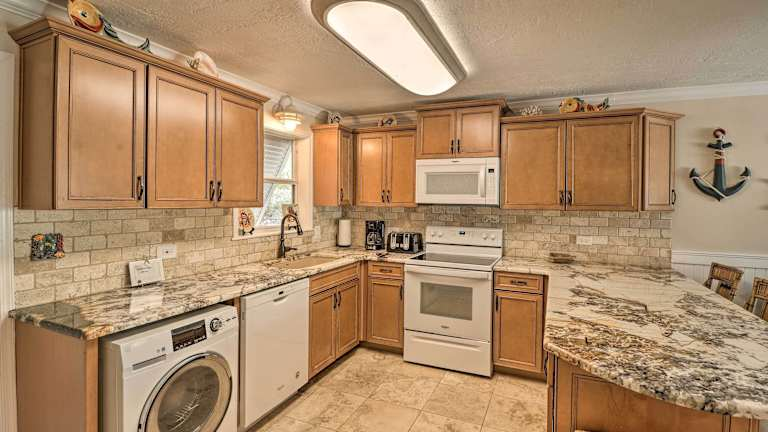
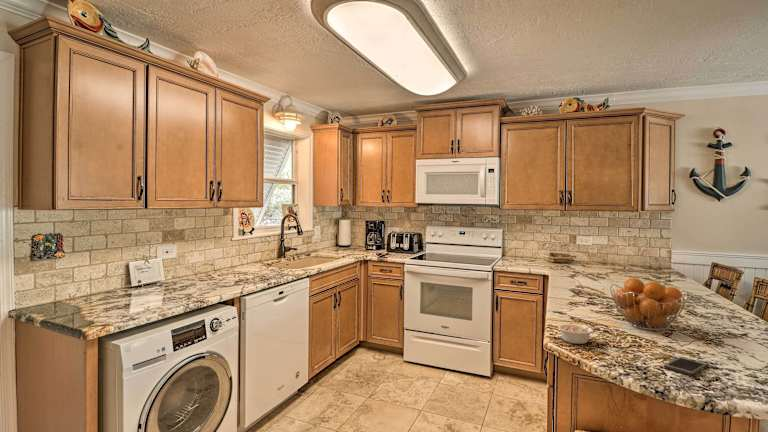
+ fruit basket (646, 303)
+ legume (575, 332)
+ smartphone (686, 365)
